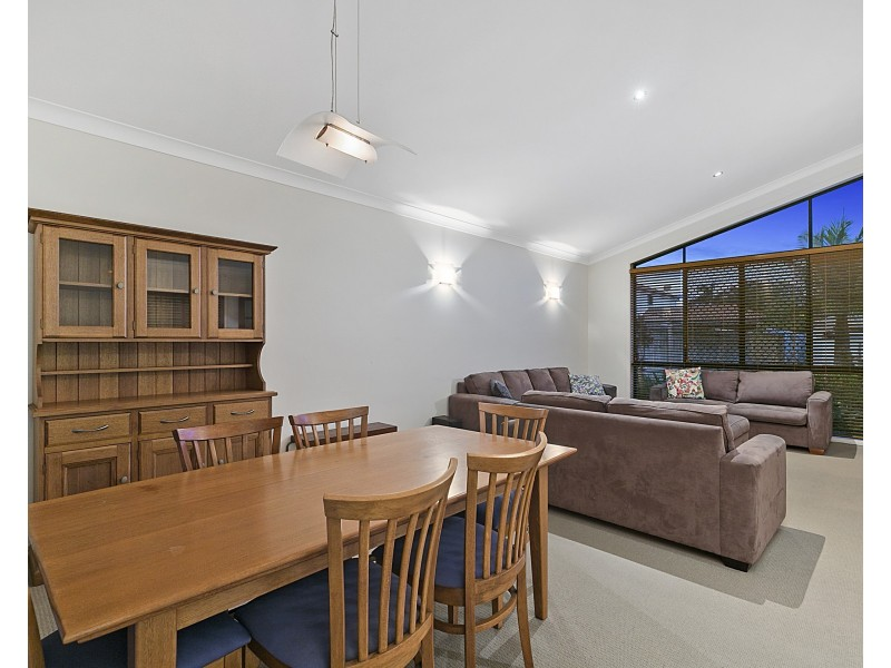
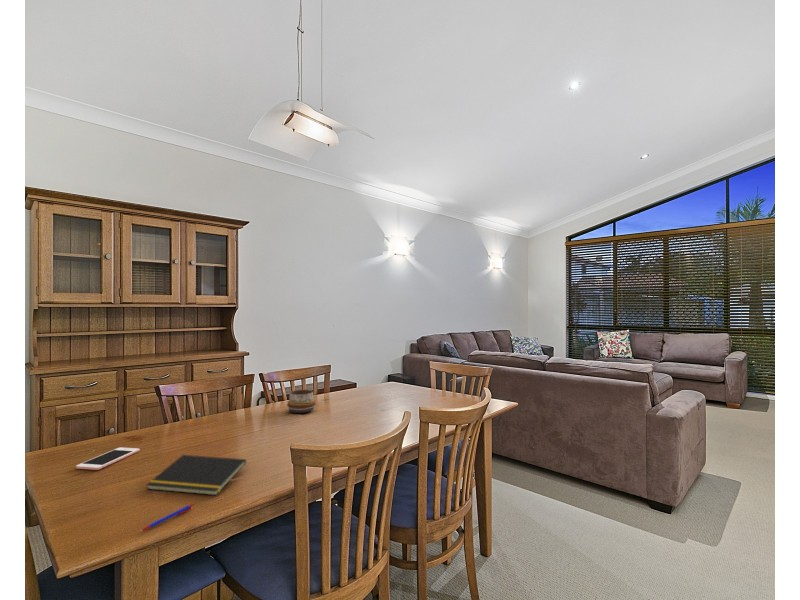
+ pen (168, 516)
+ decorative bowl (301, 401)
+ cell phone (109, 458)
+ notepad (198, 473)
